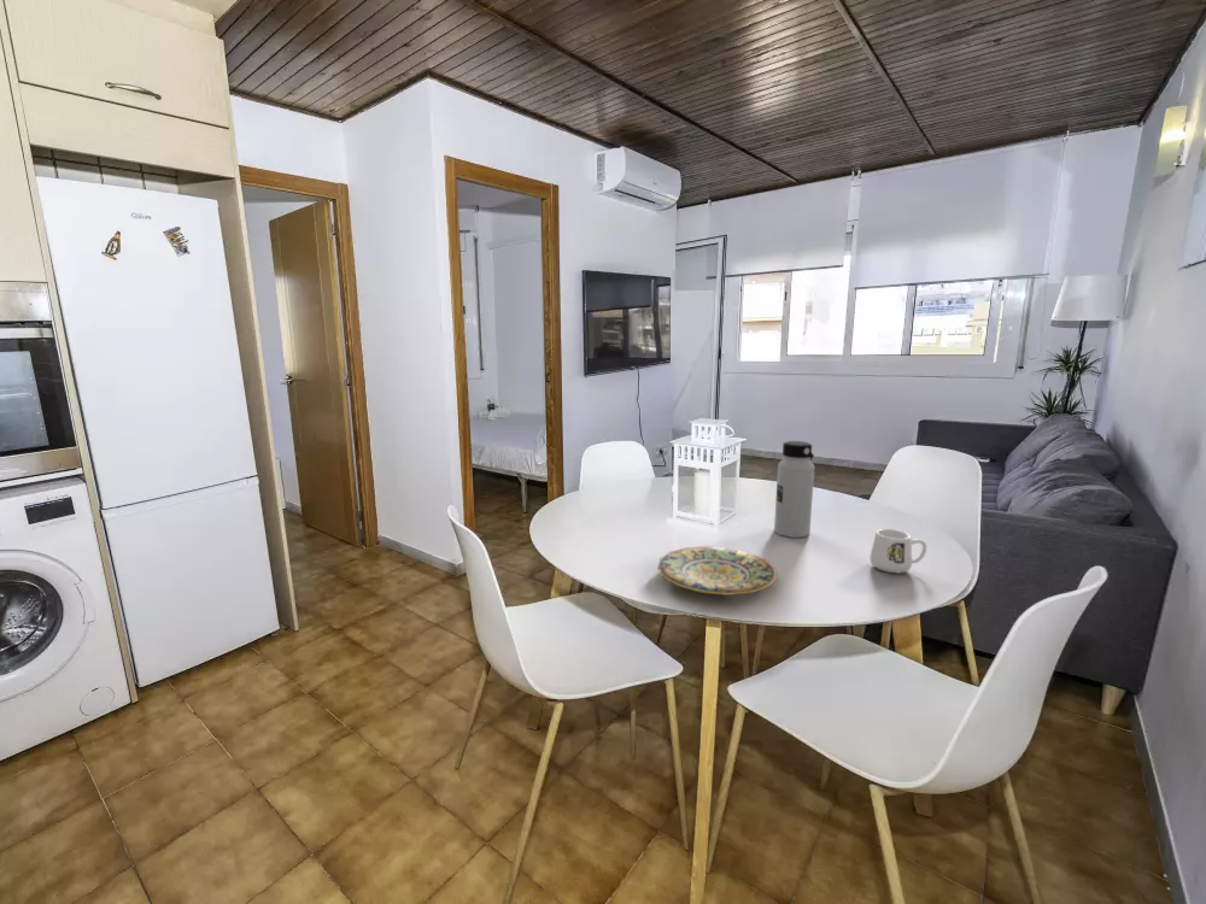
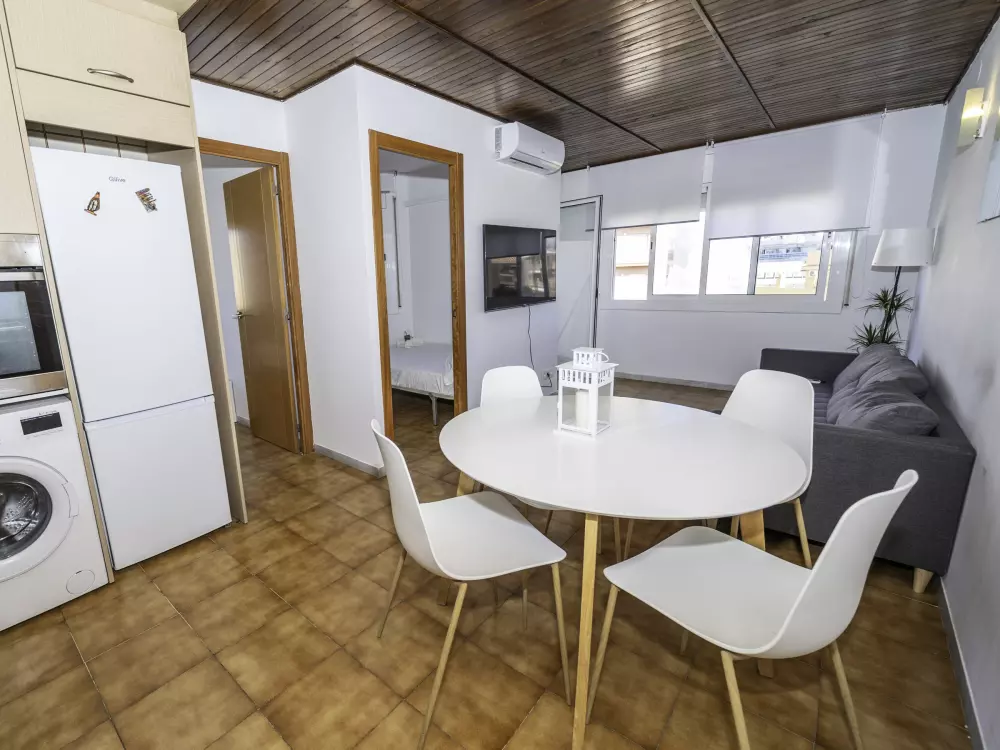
- water bottle (794, 488)
- plate (715, 573)
- mug (897, 551)
